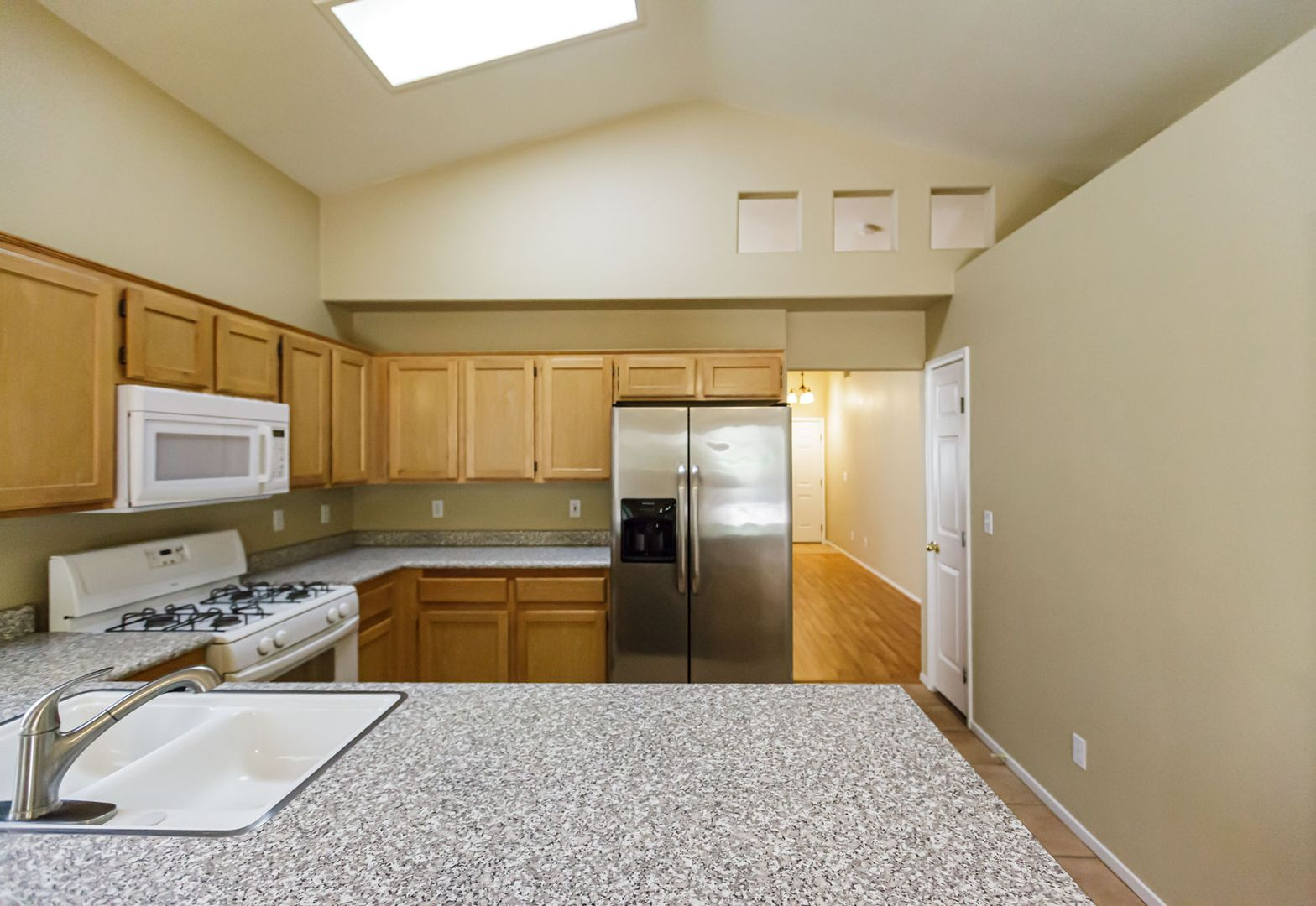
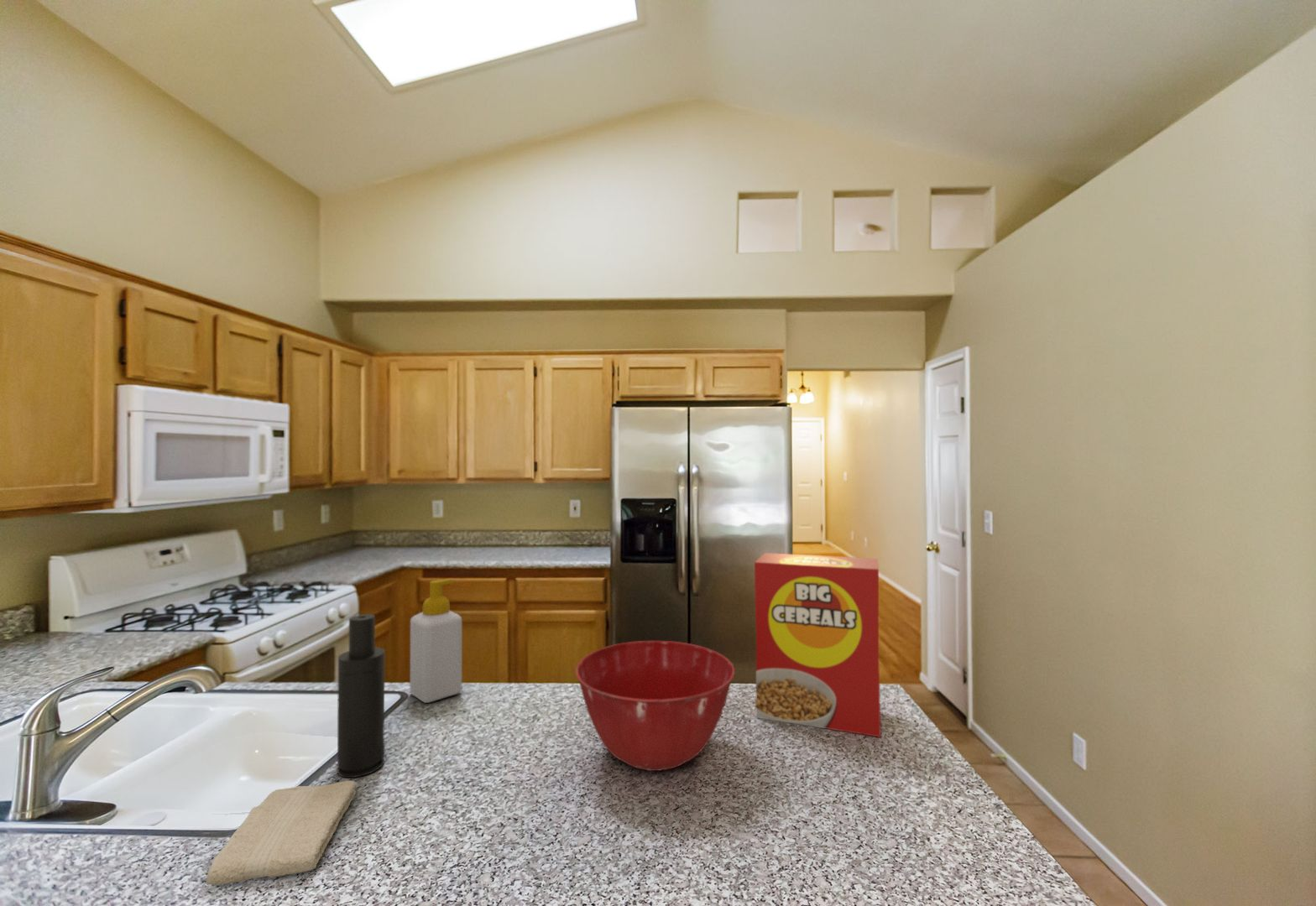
+ soap bottle (436, 637)
+ washcloth (291, 825)
+ mixing bowl (655, 707)
+ atomizer (361, 691)
+ cereal box (817, 637)
